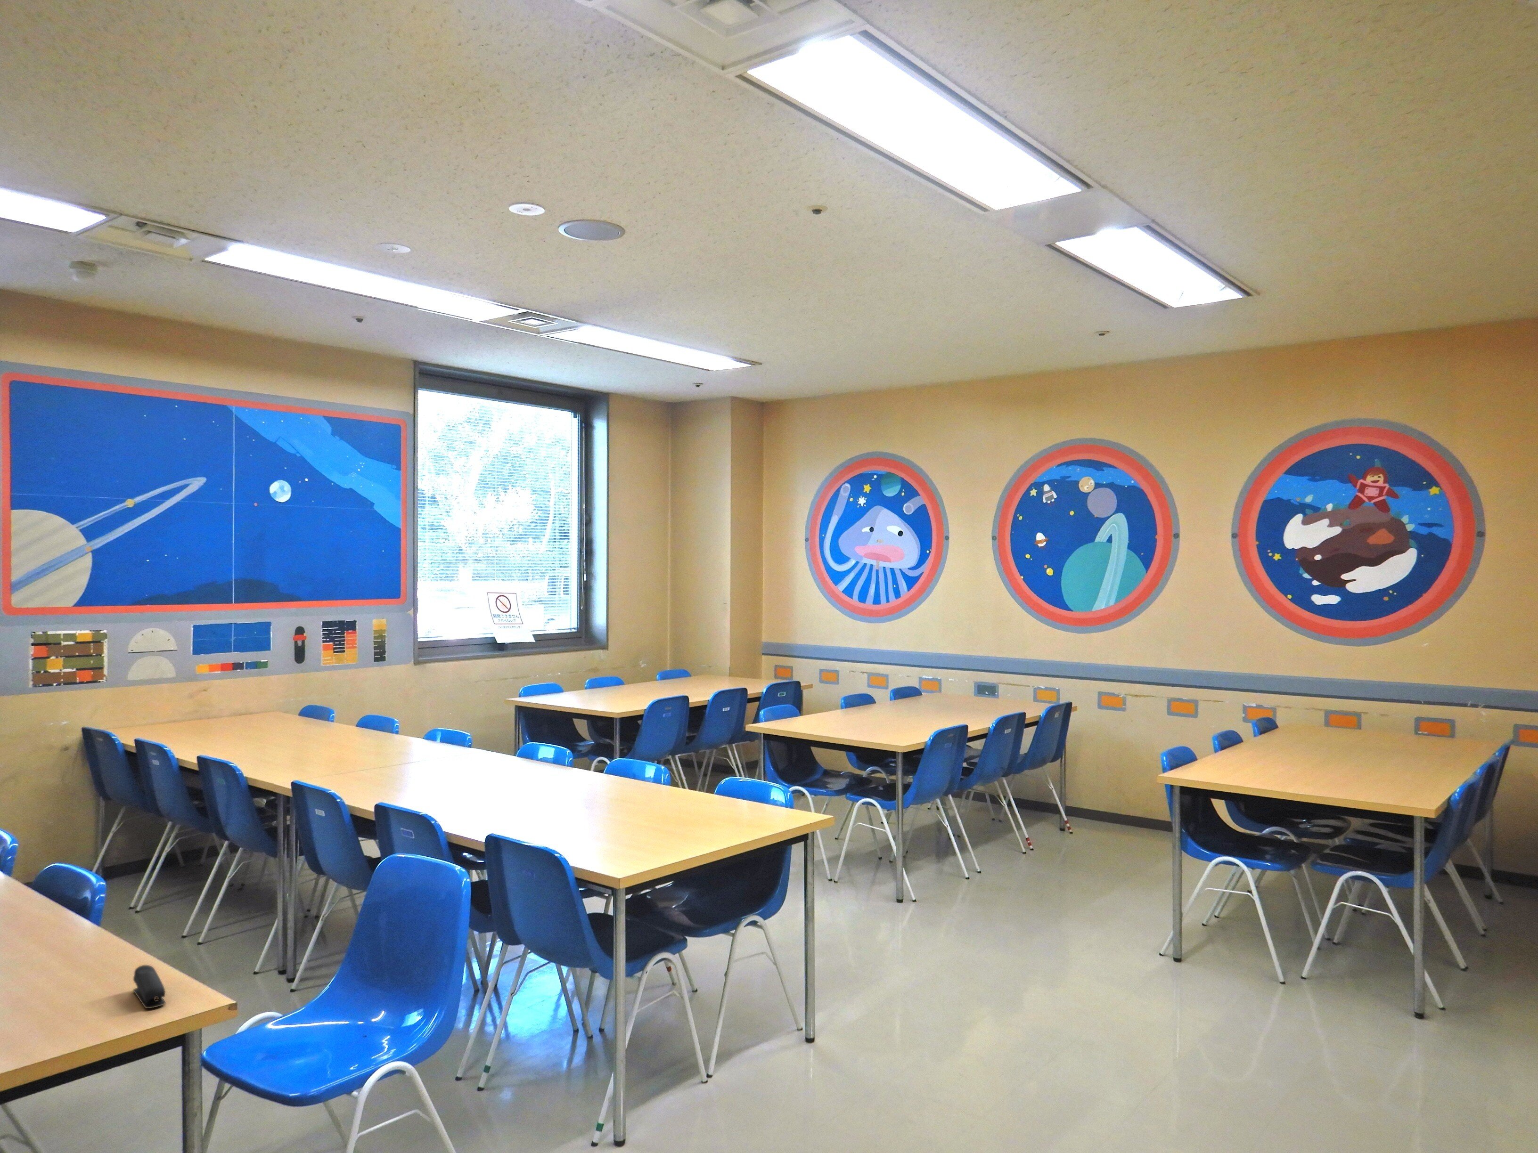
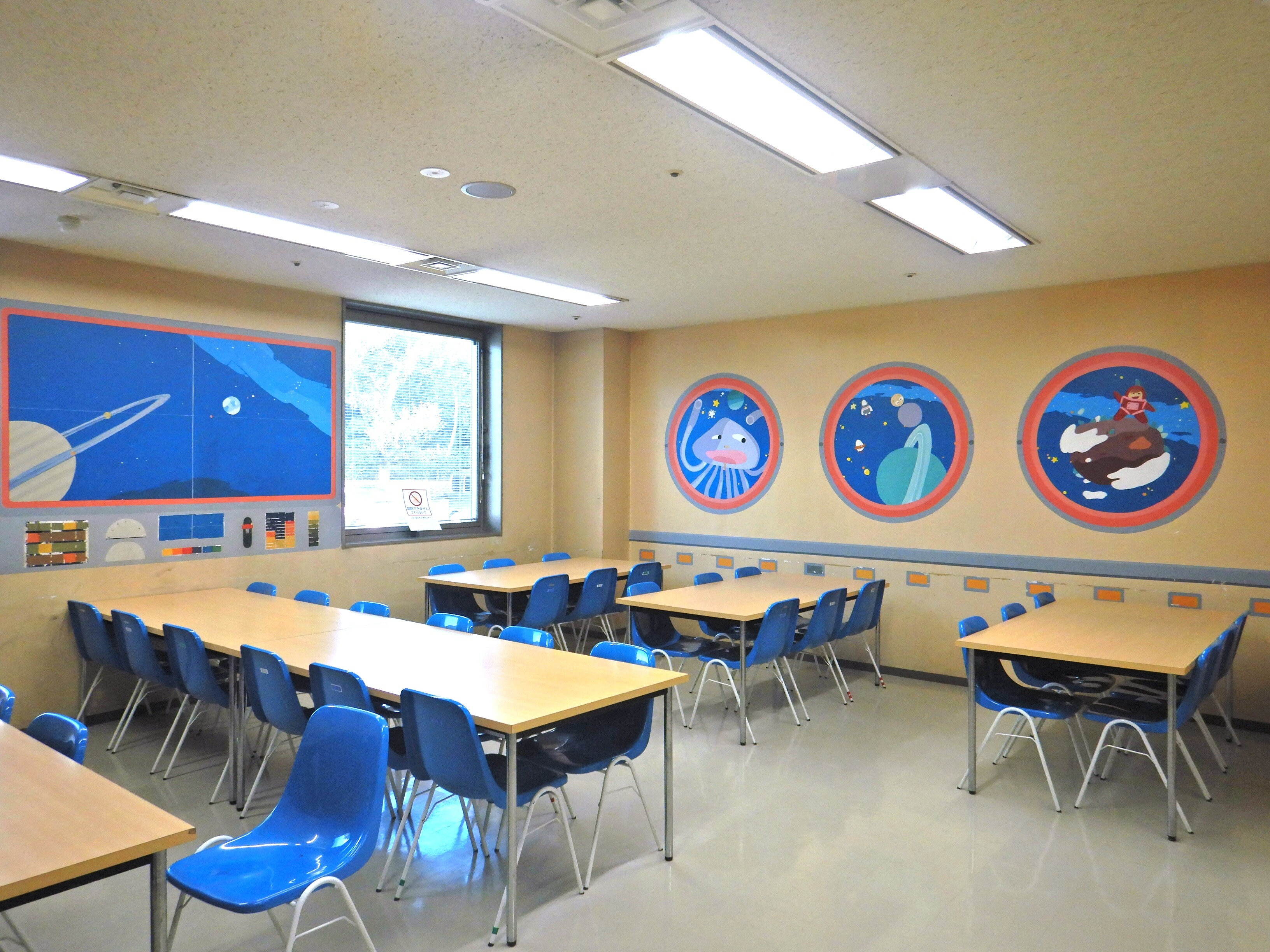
- stapler (149, 986)
